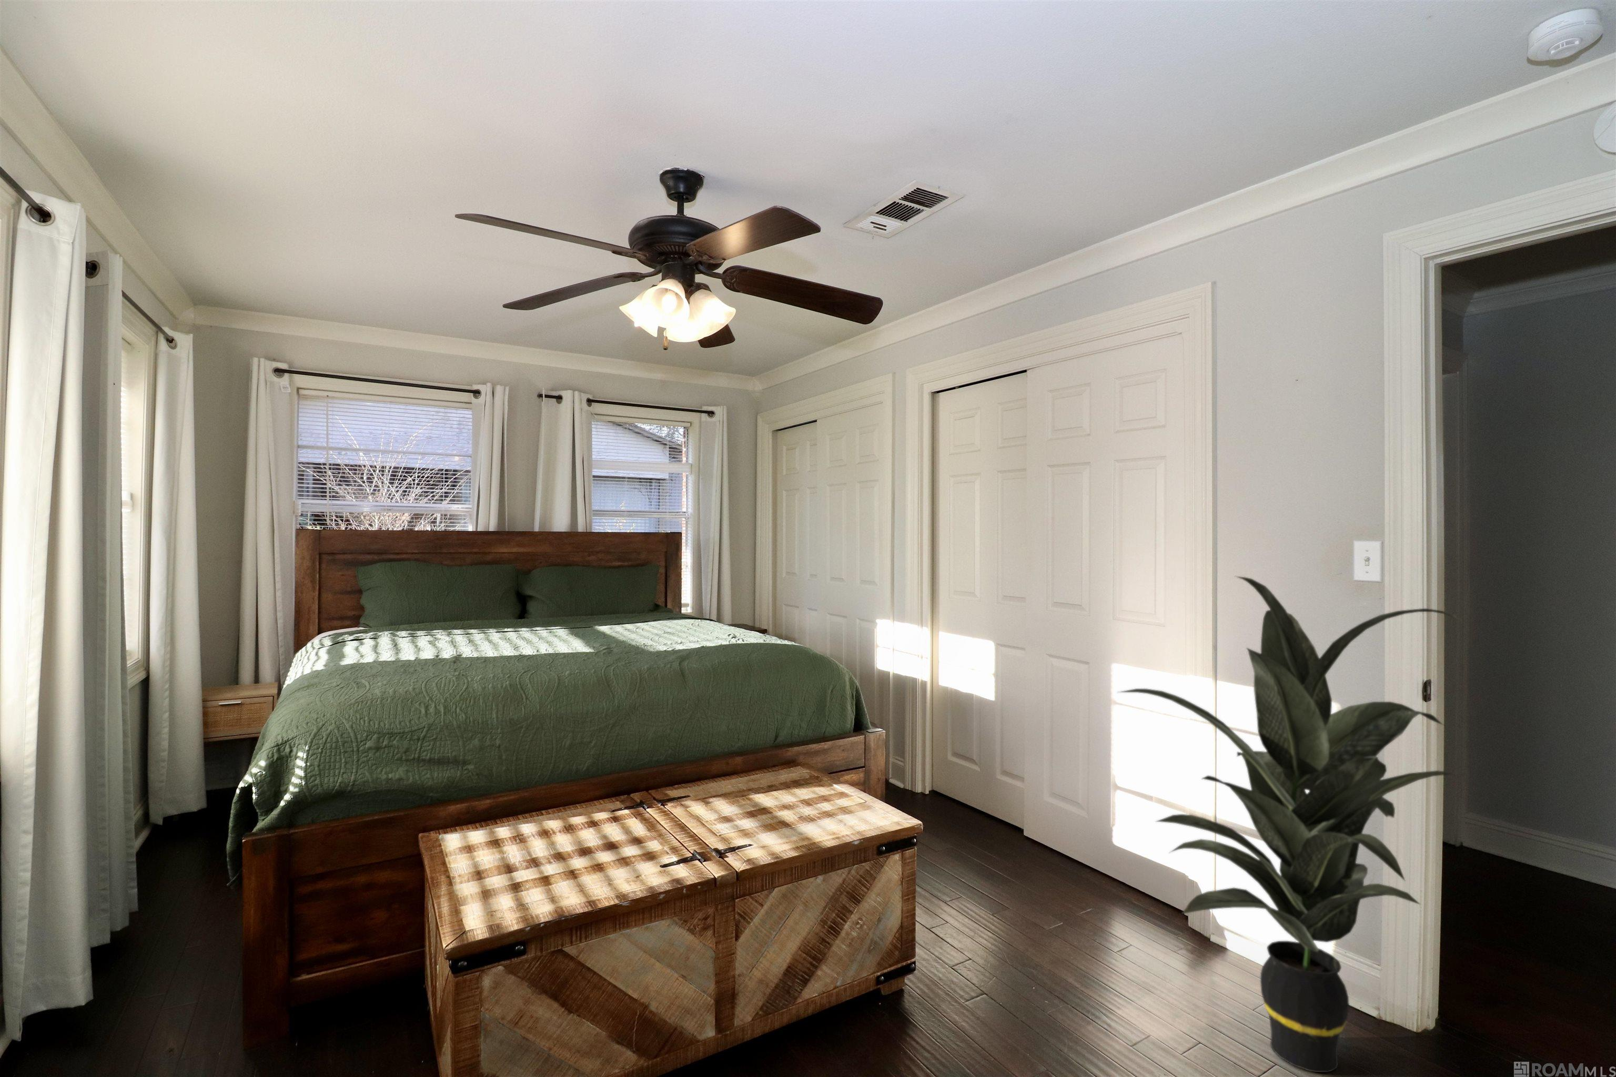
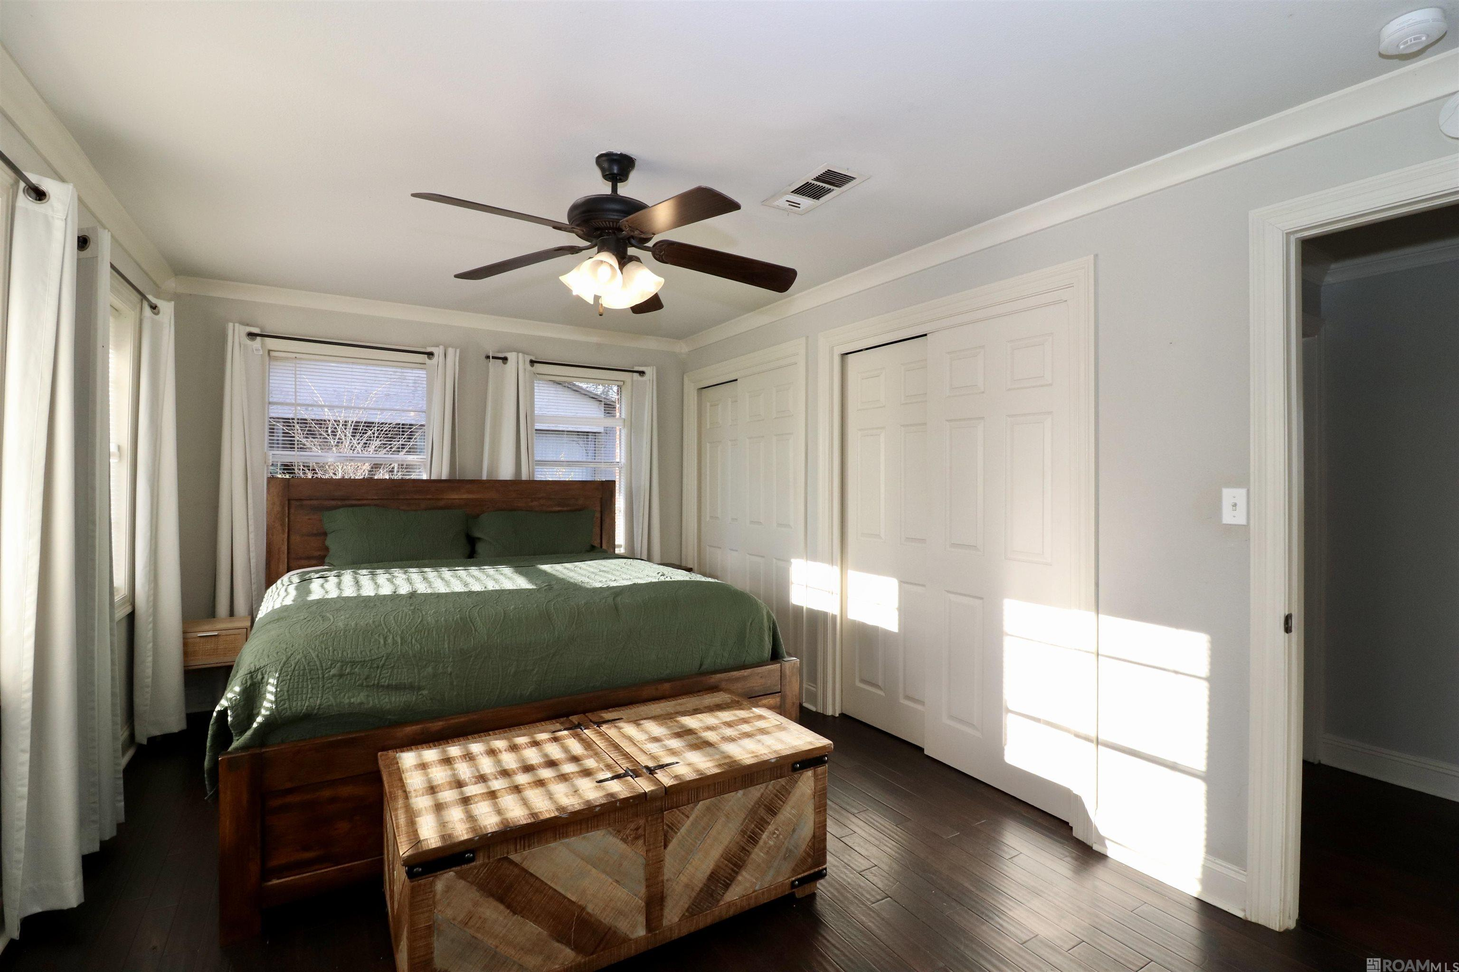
- indoor plant (1291, 808)
